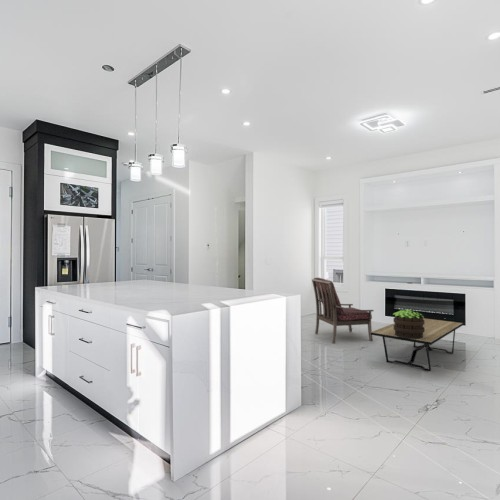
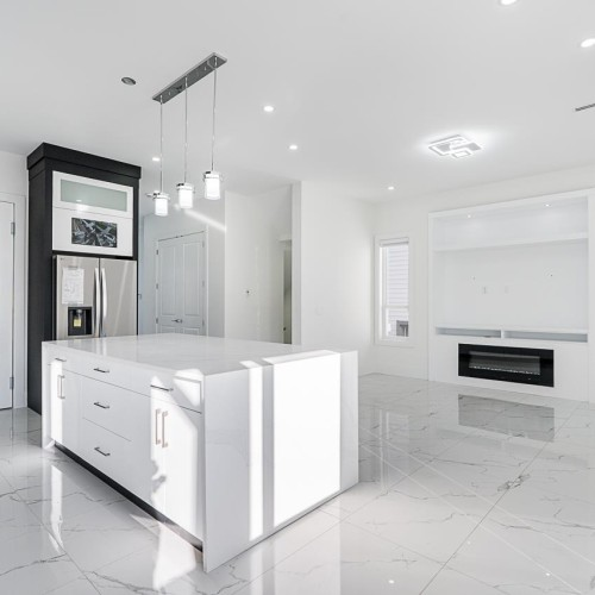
- coffee table (419, 342)
- armchair (341, 307)
- potted plant (408, 323)
